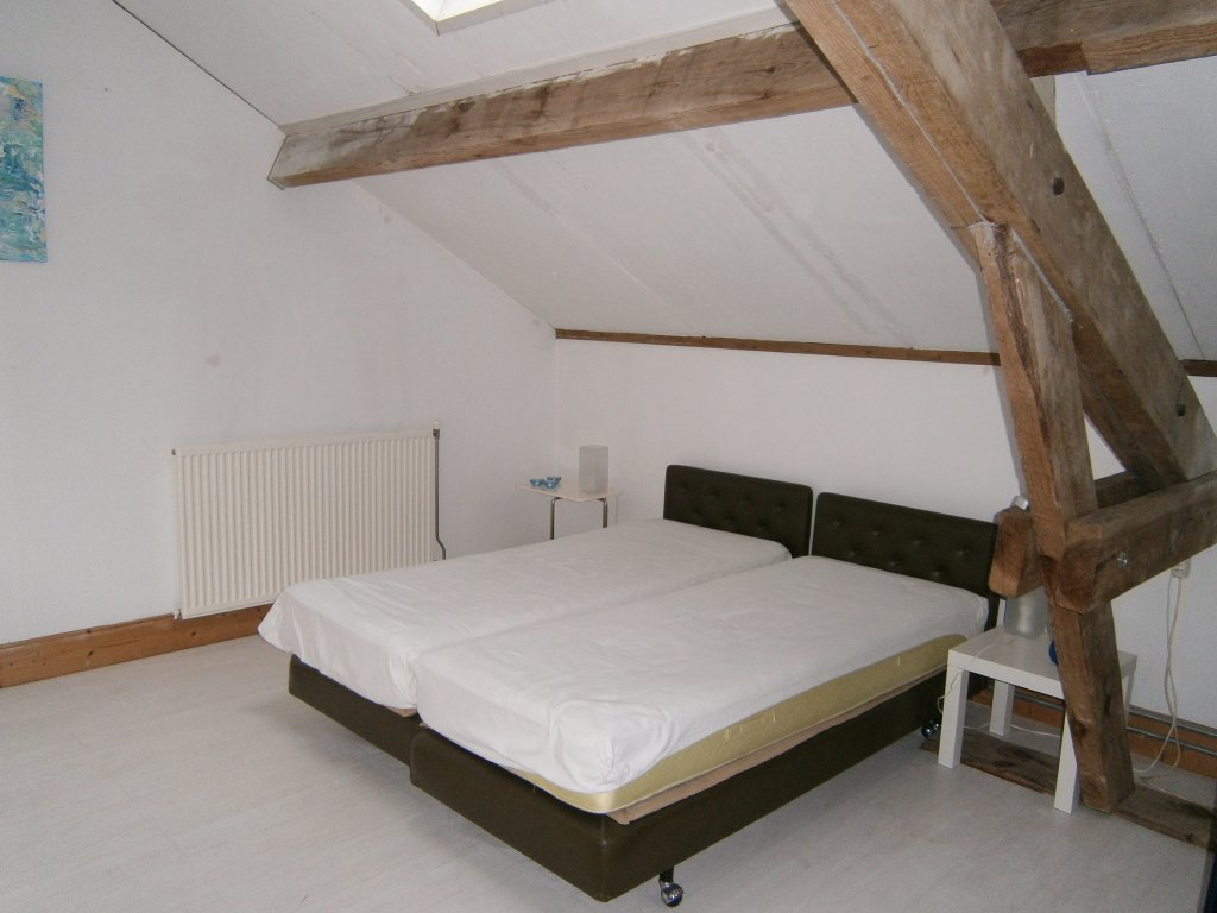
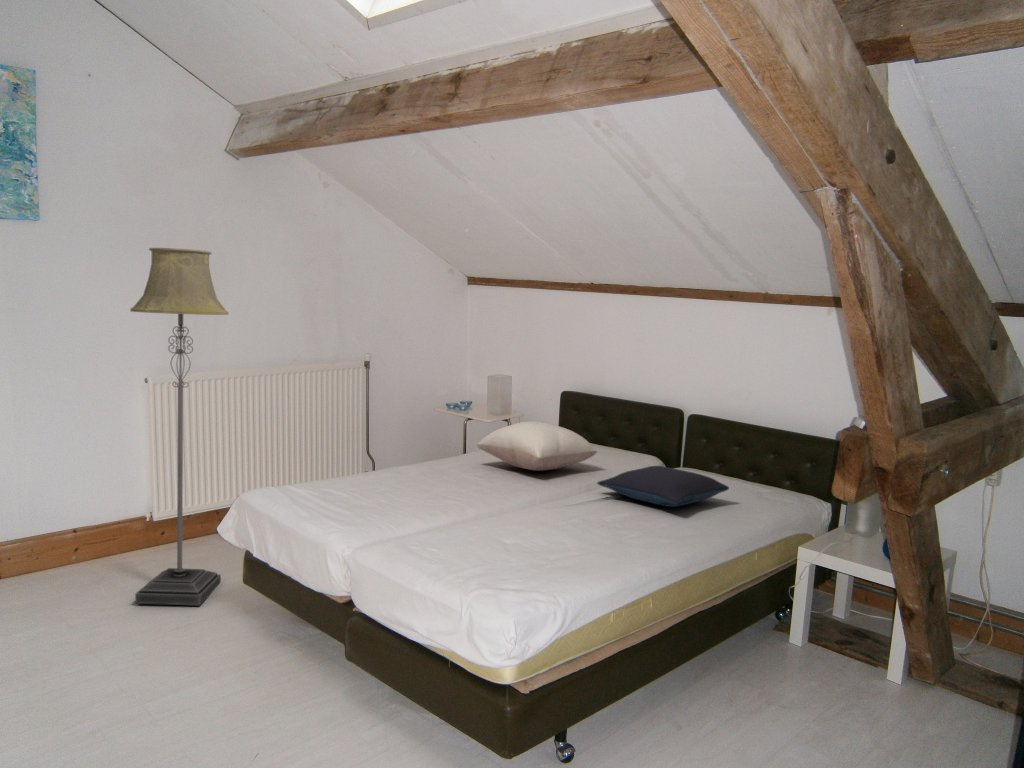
+ floor lamp (180, 425)
+ pillow (663, 485)
+ pillow (537, 445)
